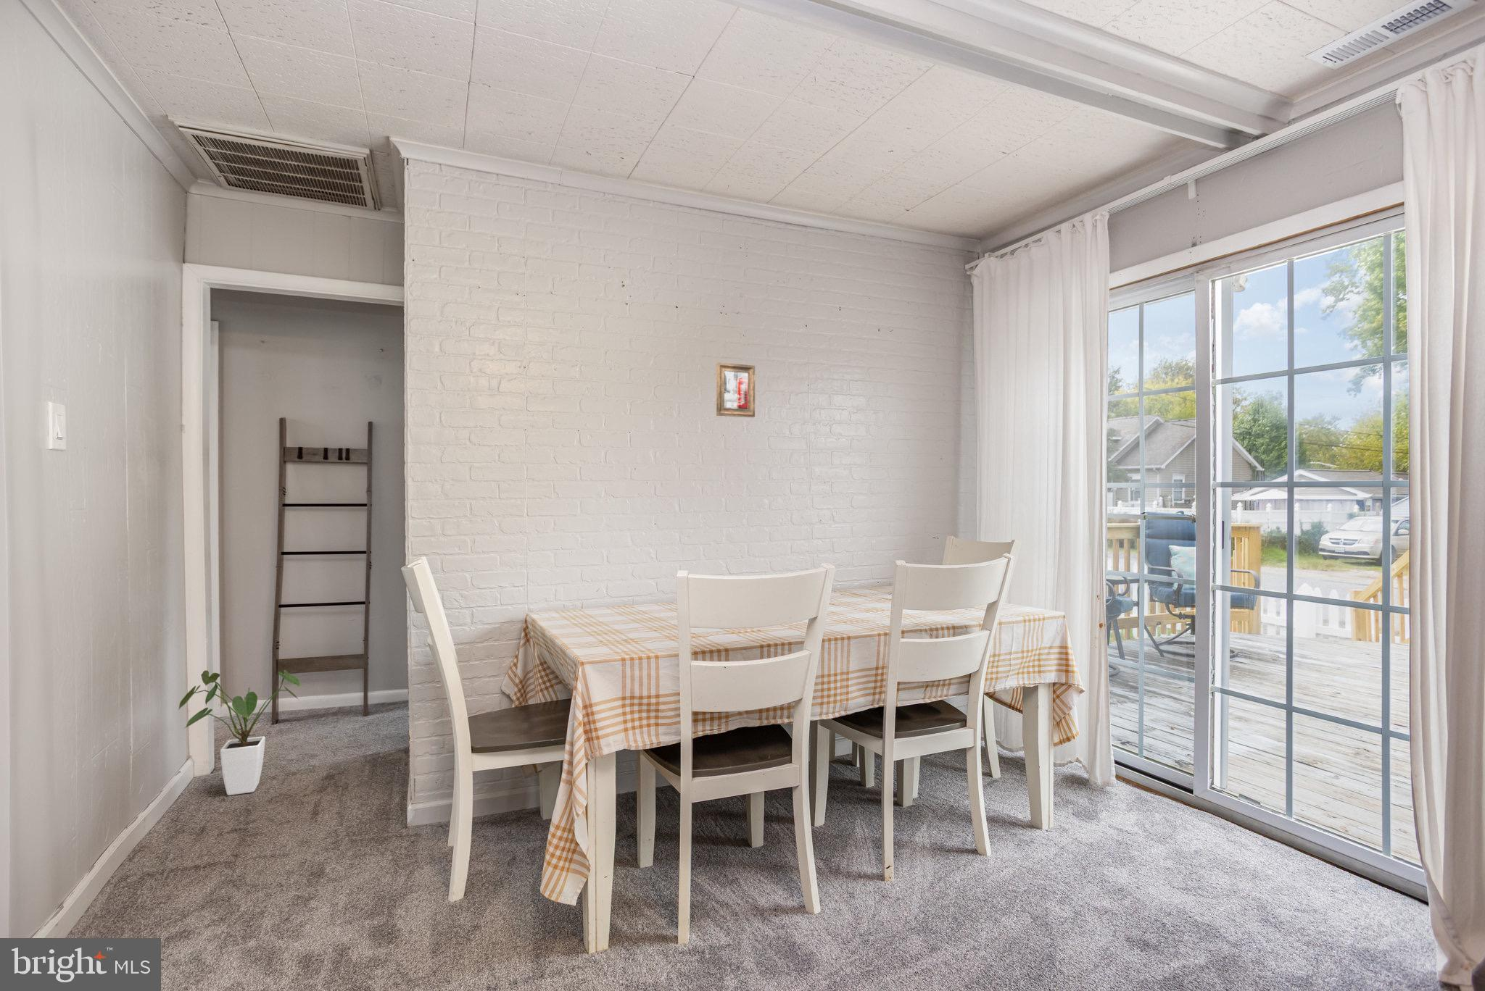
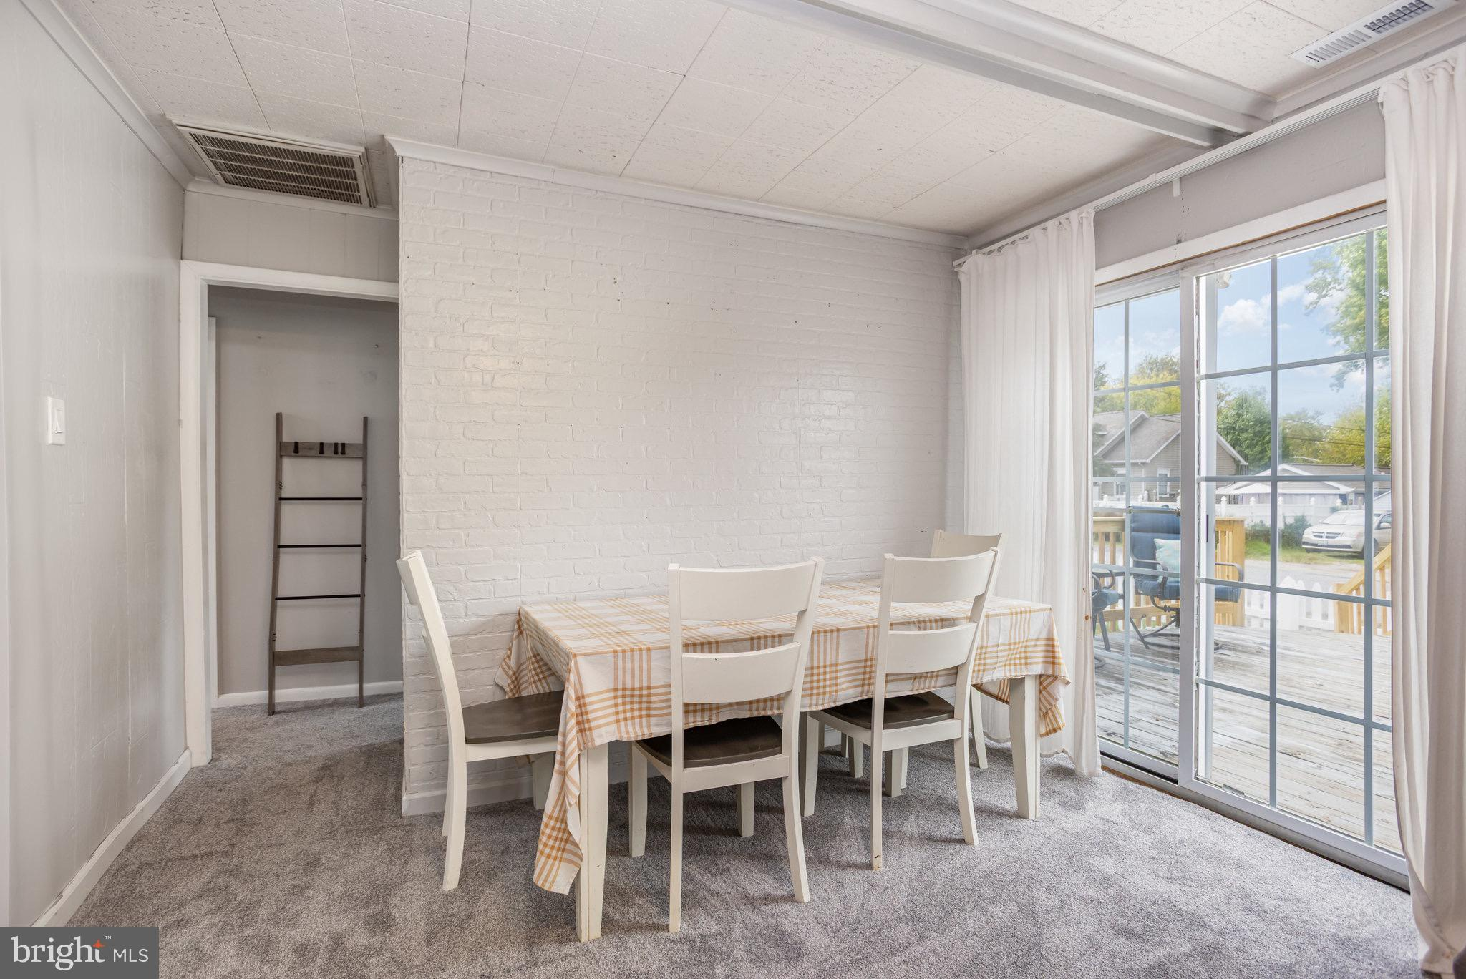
- picture frame (735, 389)
- house plant (245, 728)
